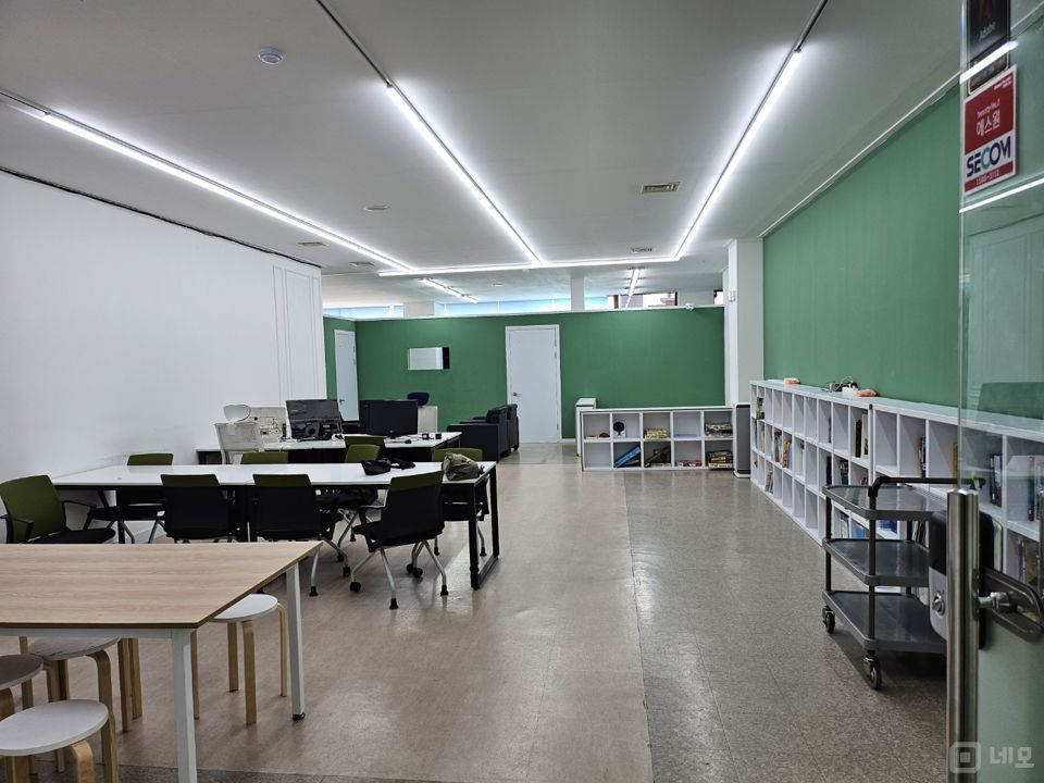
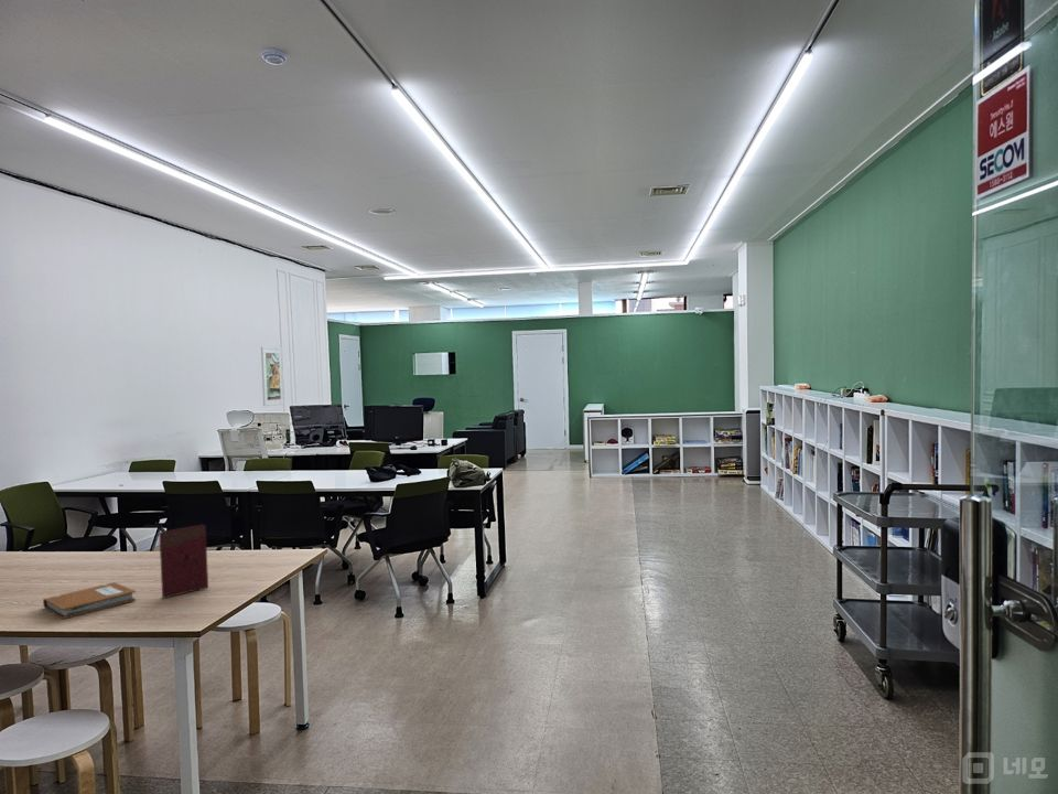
+ book (184, 560)
+ notebook (91, 598)
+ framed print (272, 376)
